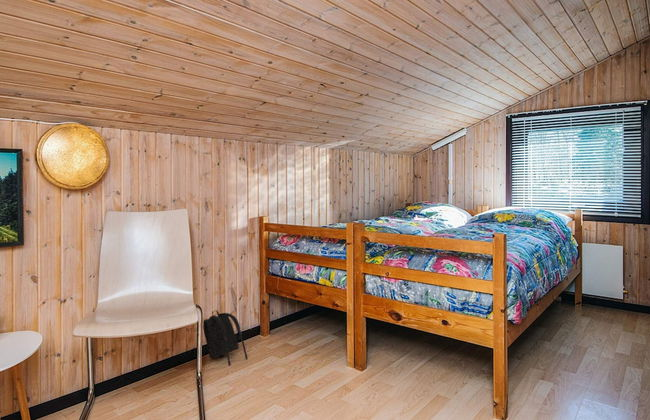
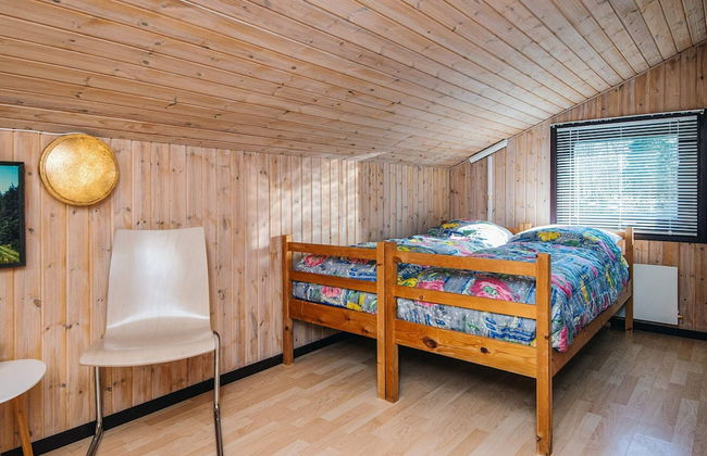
- backpack (225, 335)
